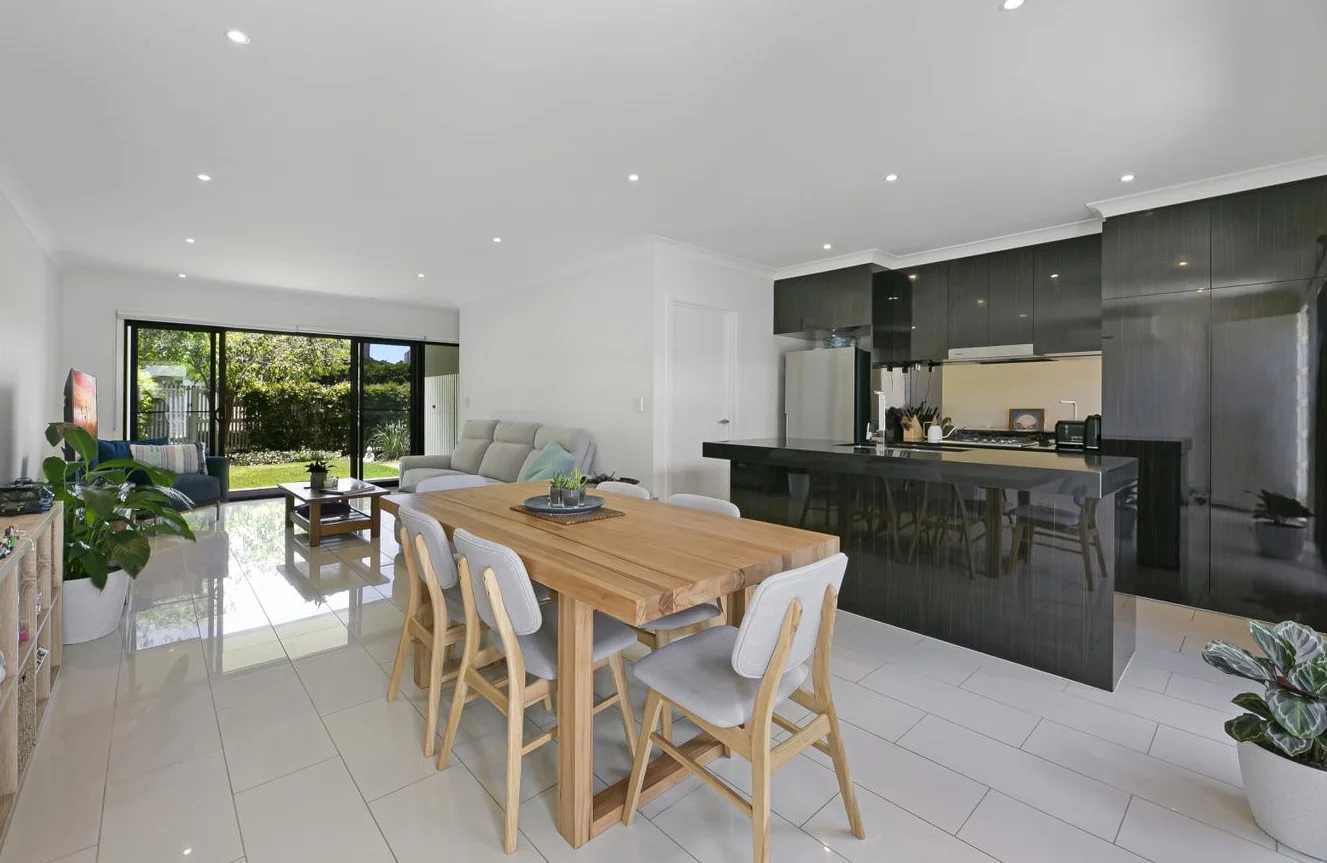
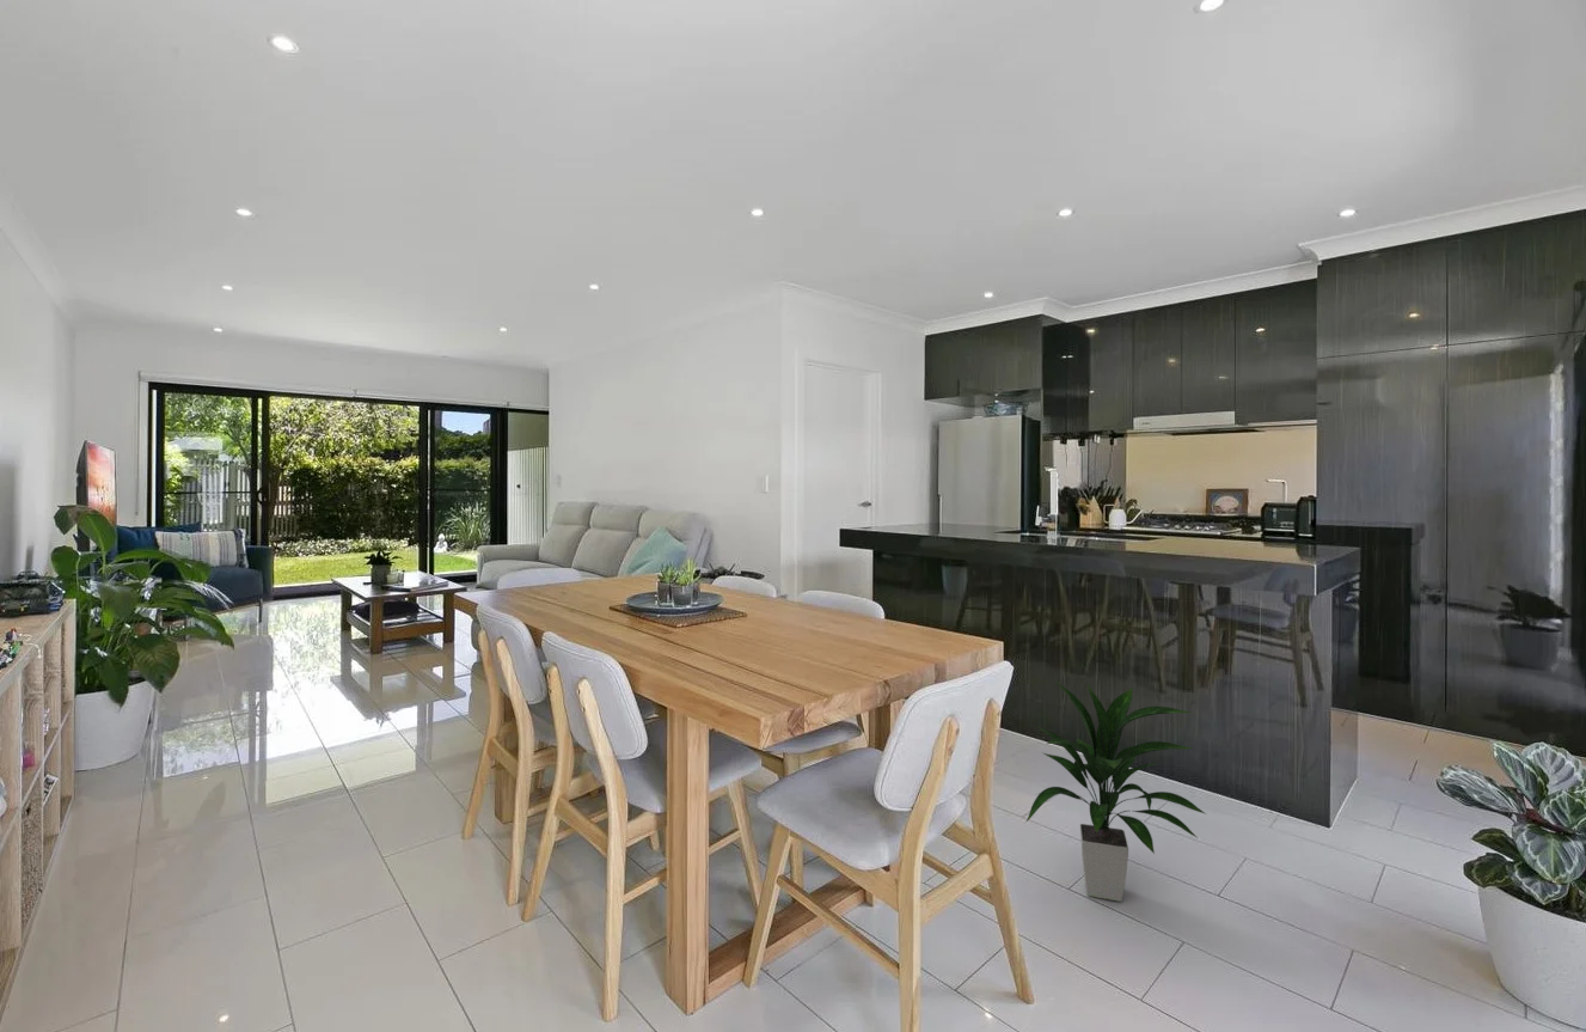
+ indoor plant (1107, 784)
